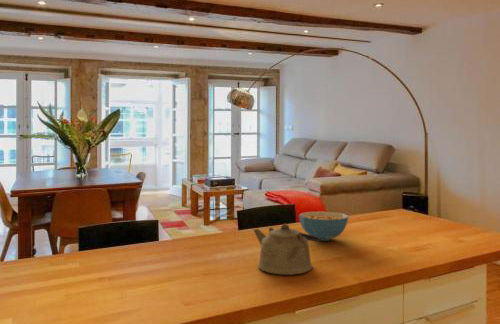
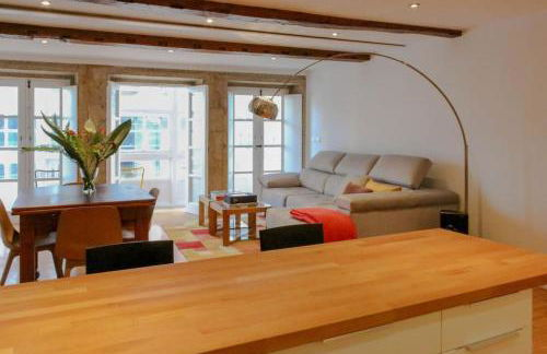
- cereal bowl (323, 227)
- kettle (280, 243)
